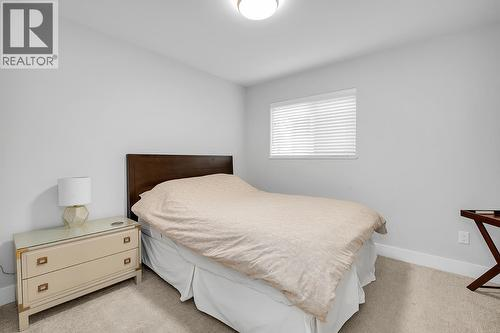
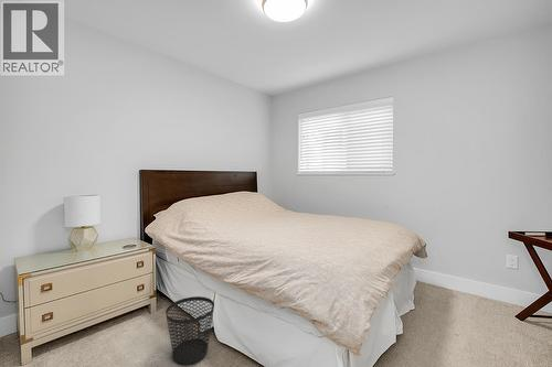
+ wastebasket (190, 330)
